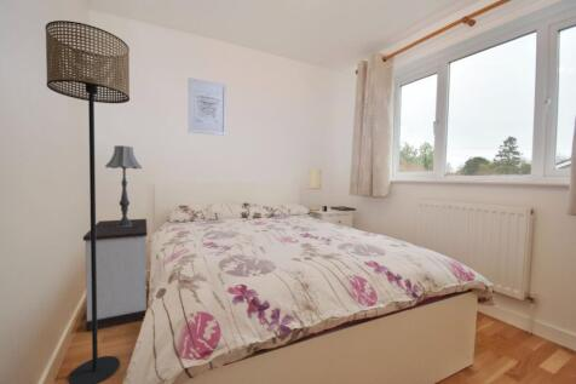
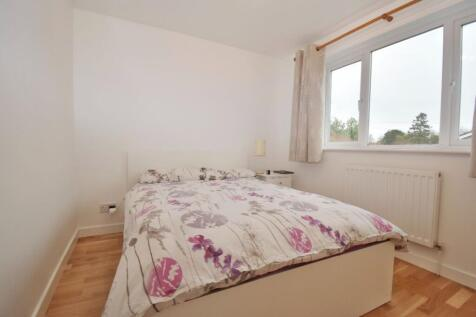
- table lamp (123, 185)
- floor lamp (92, 210)
- wall art (207, 108)
- nightstand (121, 264)
